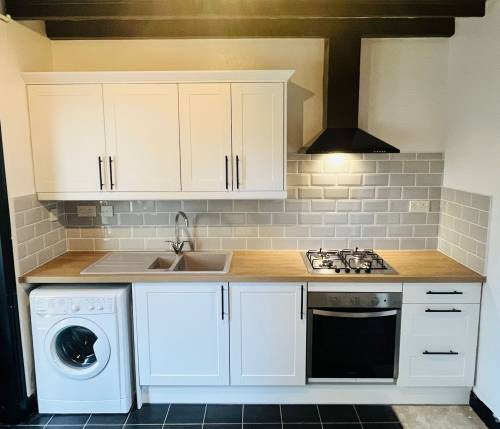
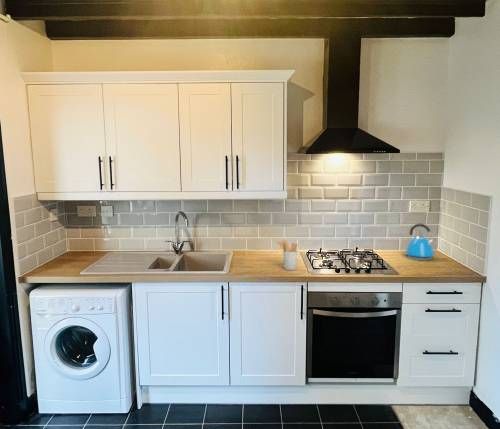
+ utensil holder (287, 254)
+ kettle (419, 240)
